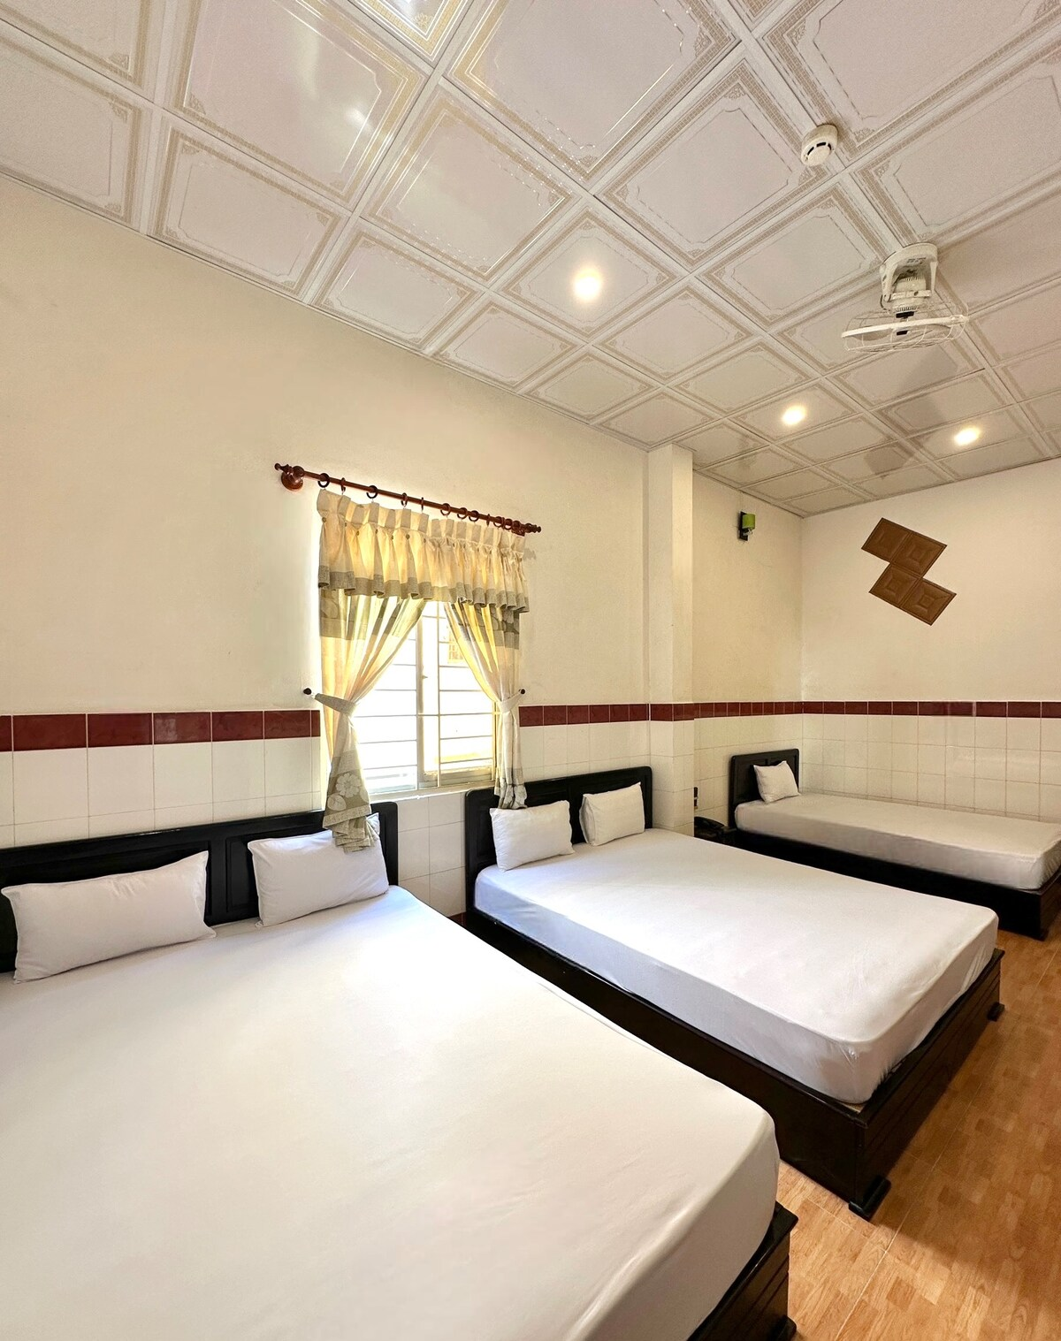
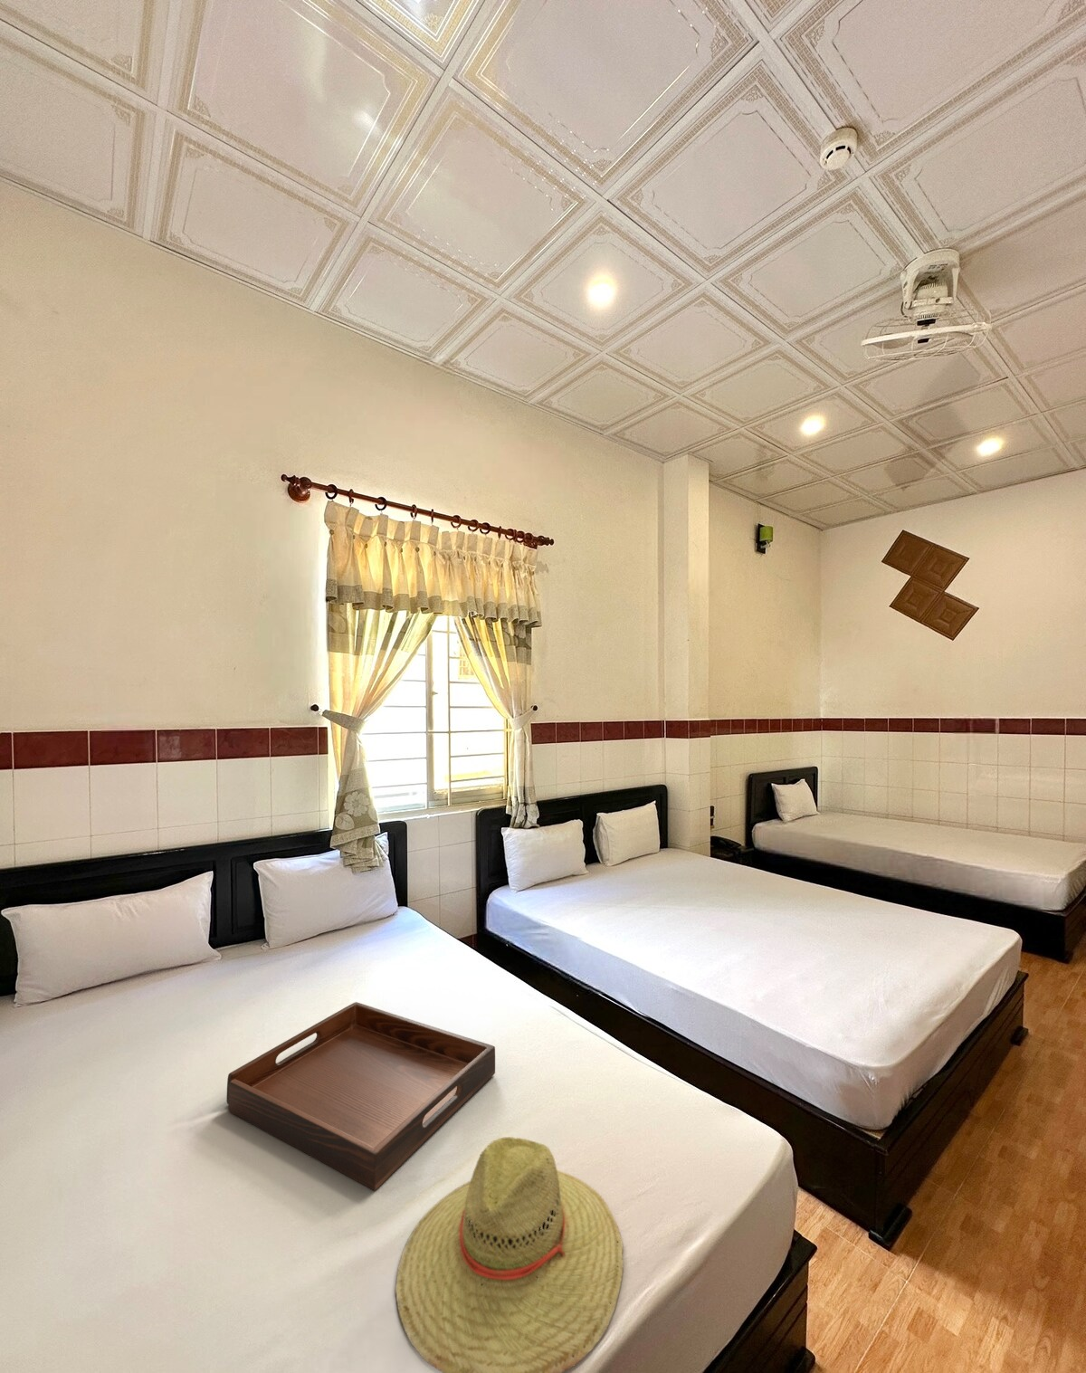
+ straw hat (512, 1205)
+ serving tray (363, 1075)
